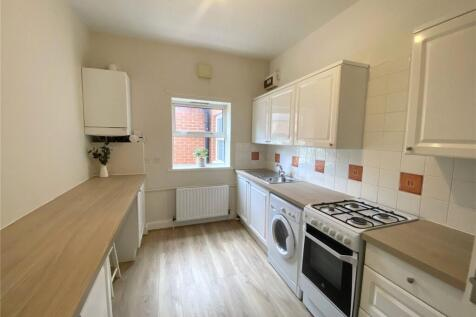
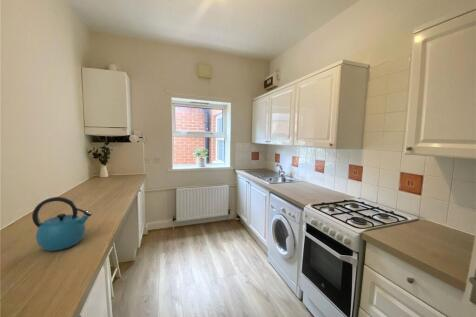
+ kettle (64, 220)
